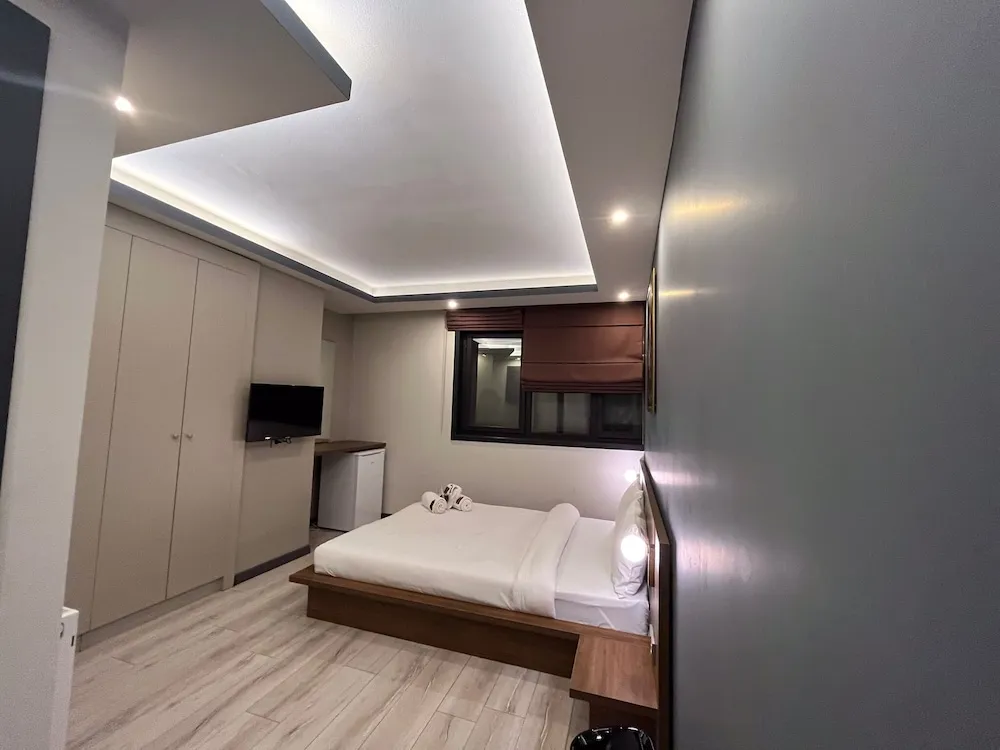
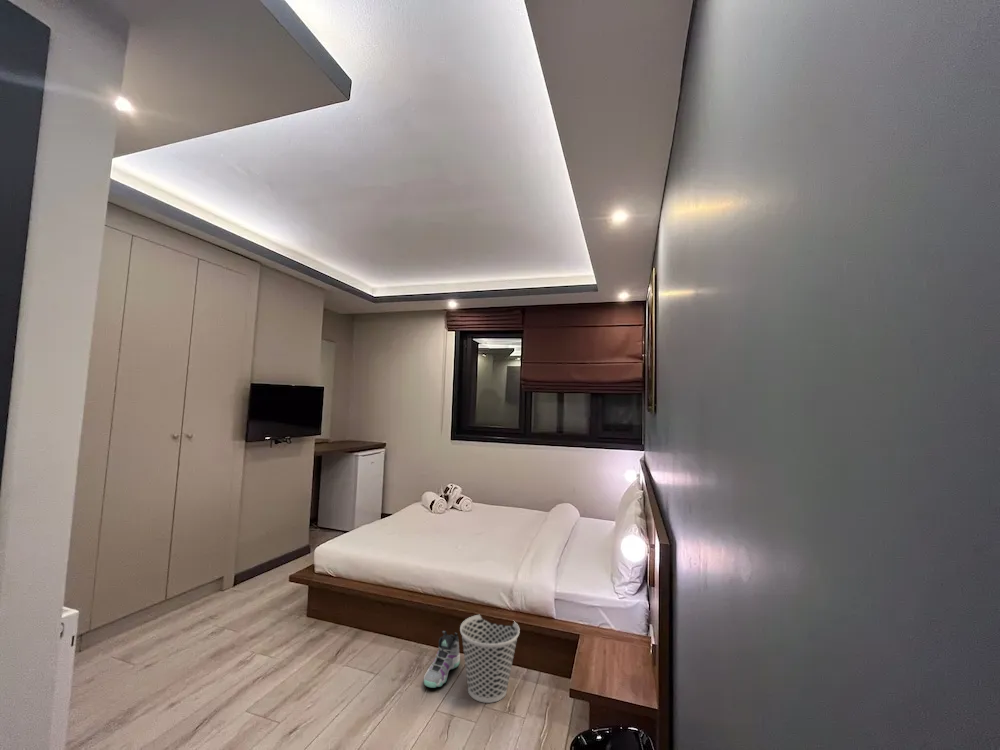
+ sneaker (442, 653)
+ wastebasket (488, 658)
